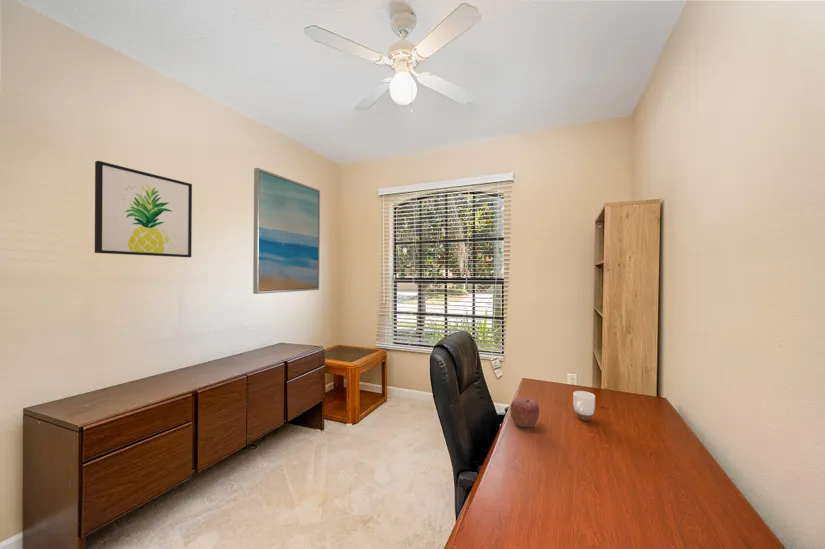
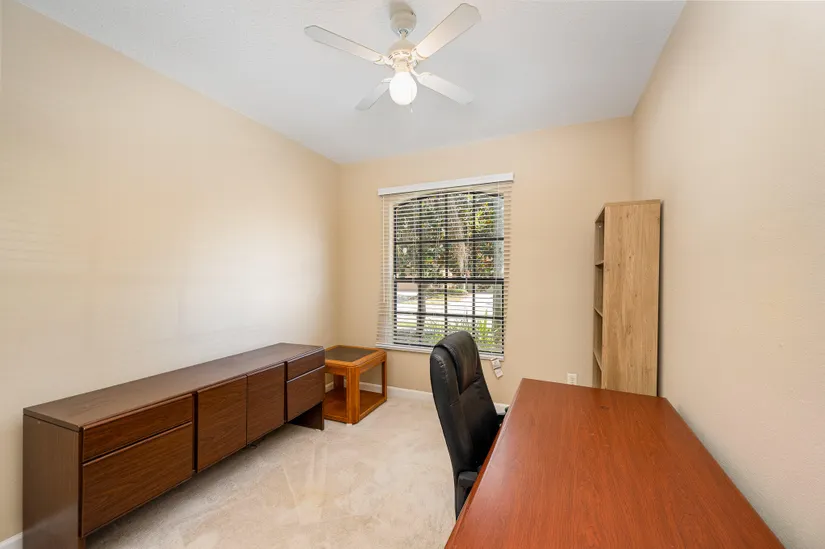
- wall art (148, 214)
- wall art (290, 236)
- apple (524, 412)
- mug (582, 407)
